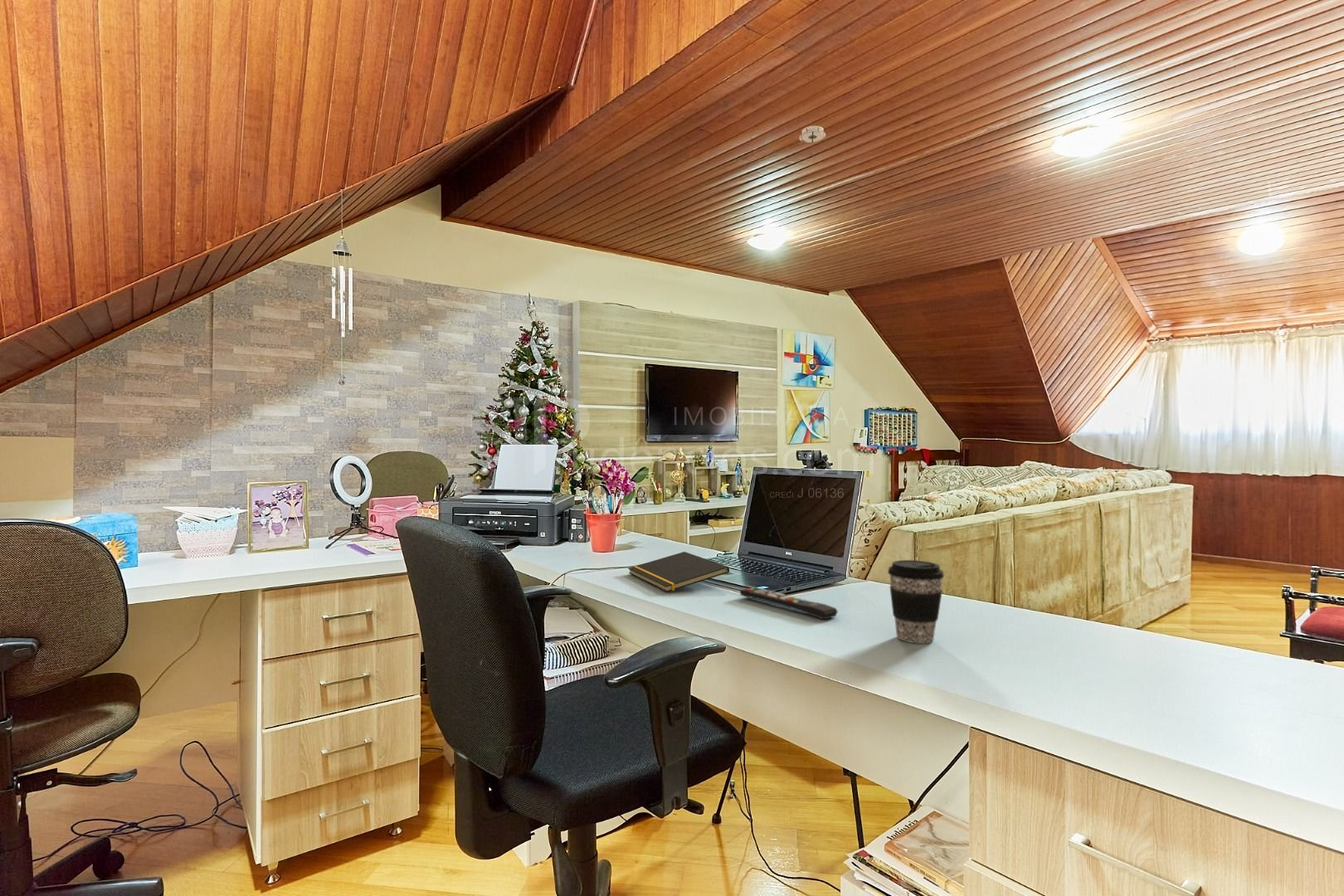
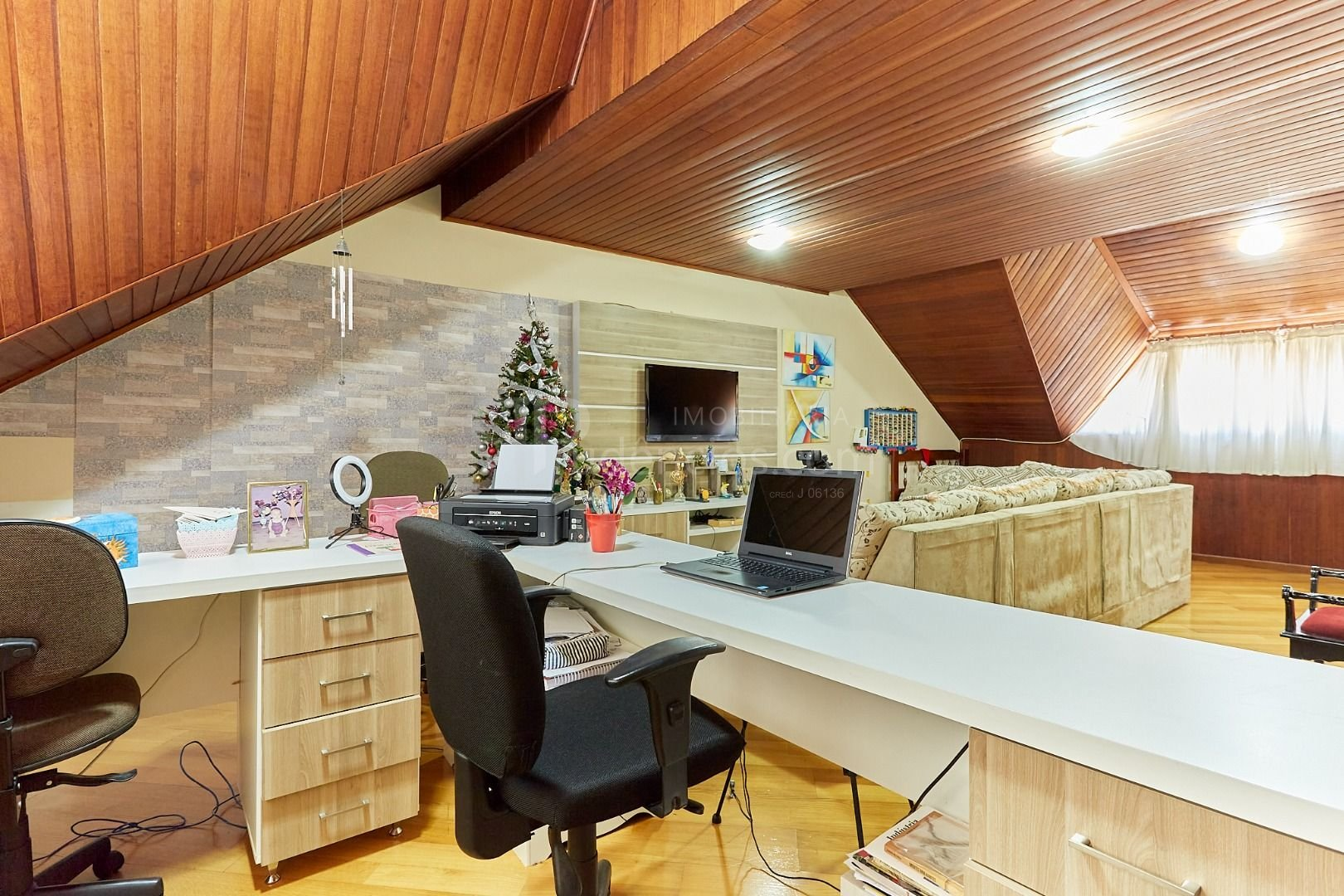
- notepad (676, 570)
- smoke detector (811, 134)
- coffee cup (915, 601)
- remote control (786, 601)
